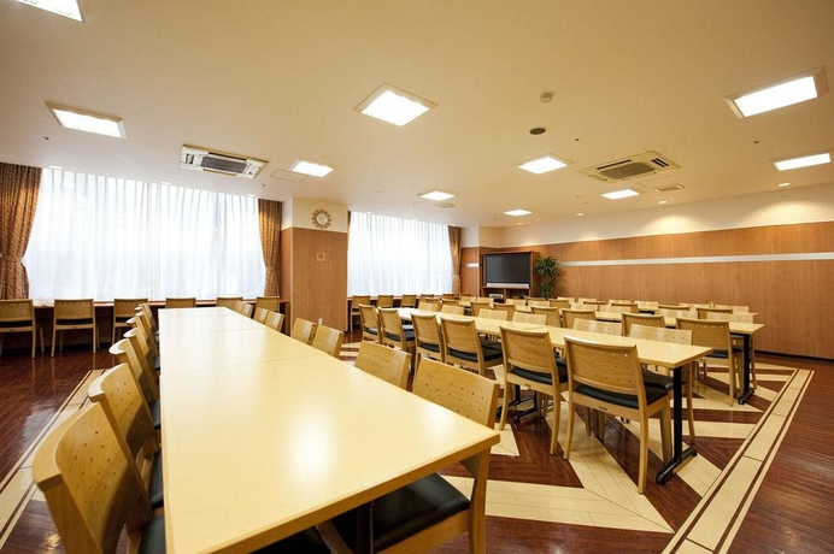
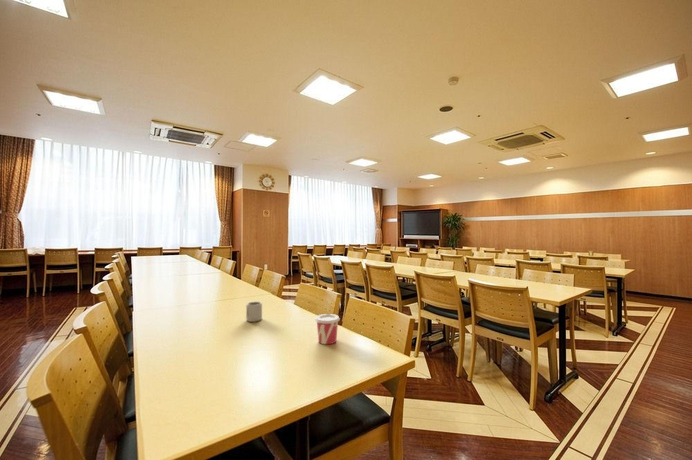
+ cup (327, 328)
+ cup (254, 310)
